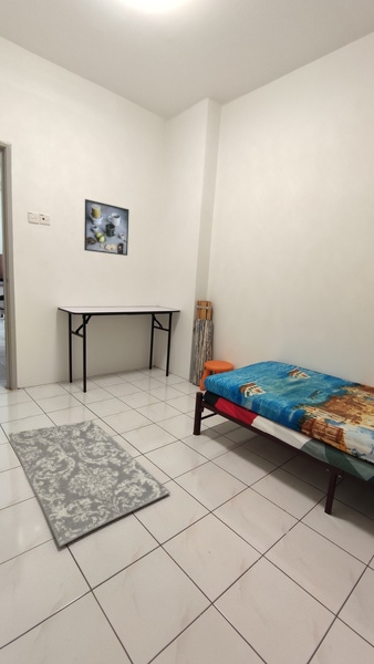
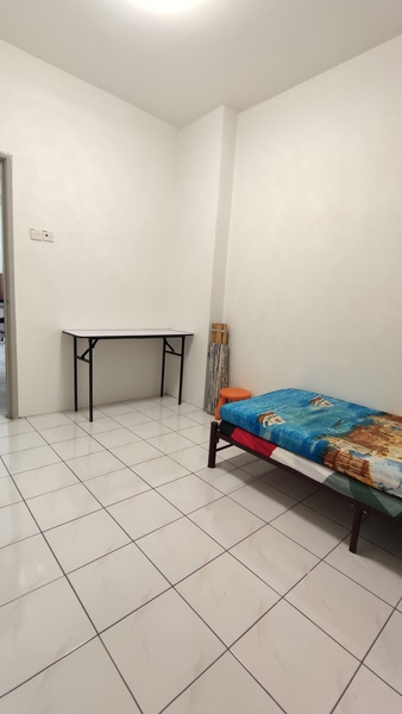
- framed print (107, 229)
- rug (76, 458)
